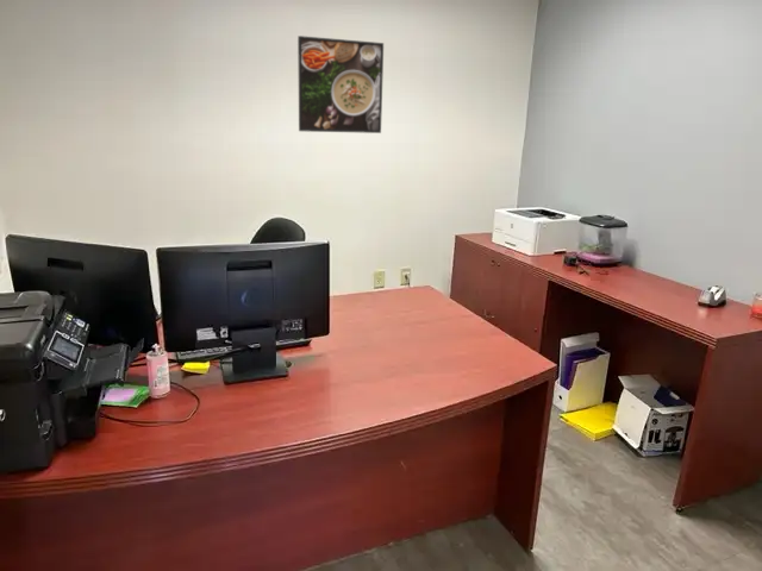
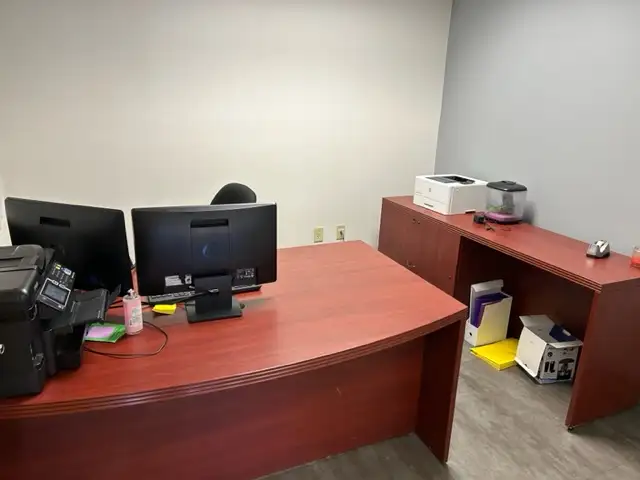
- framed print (341, 87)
